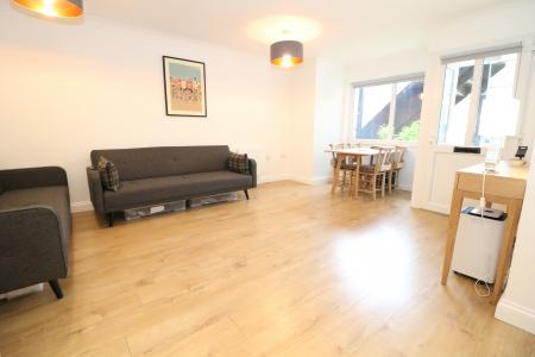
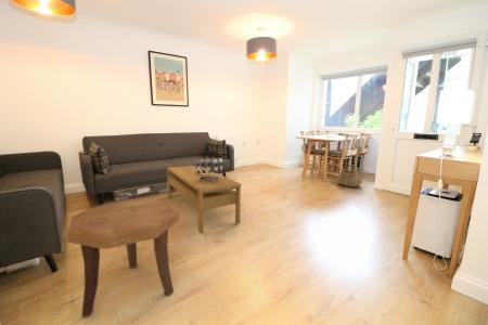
+ coffee table (198, 191)
+ decorative sphere (209, 165)
+ basket (349, 174)
+ side table (129, 251)
